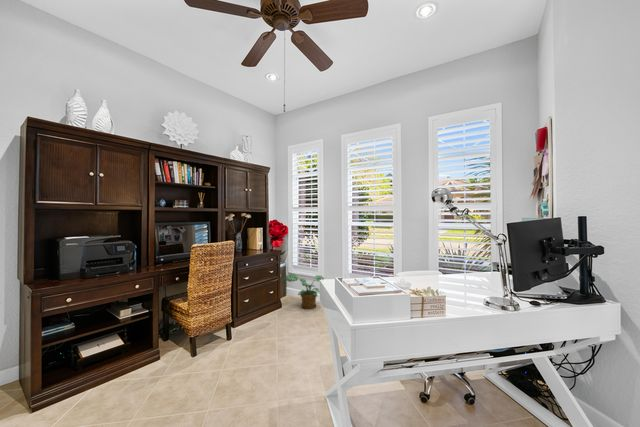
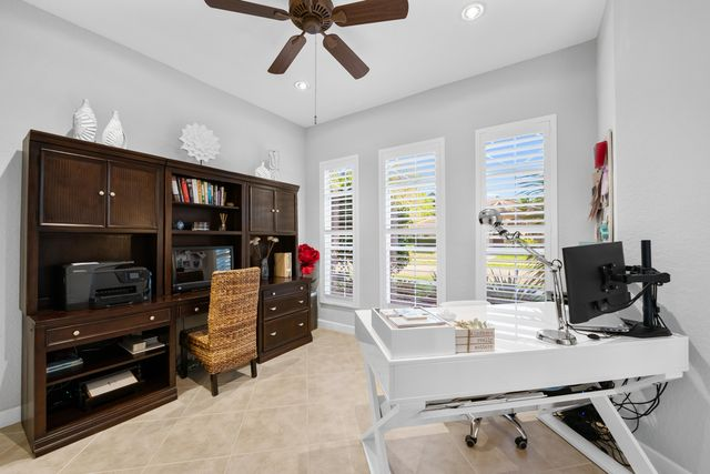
- potted plant (306, 290)
